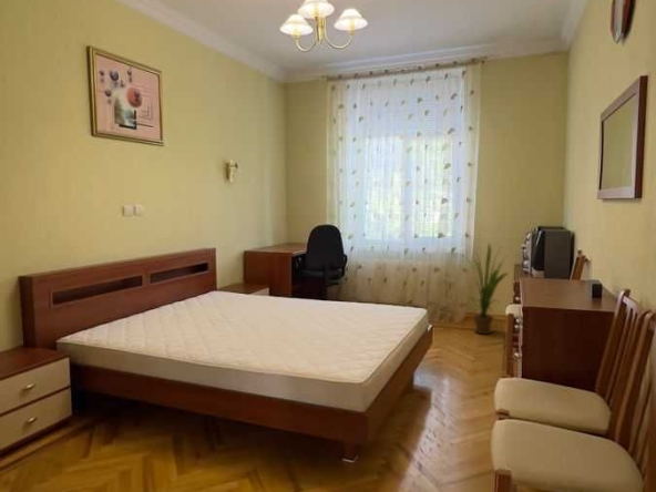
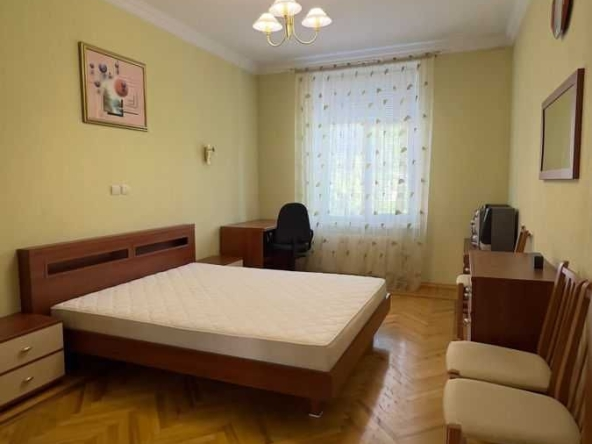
- house plant (482, 287)
